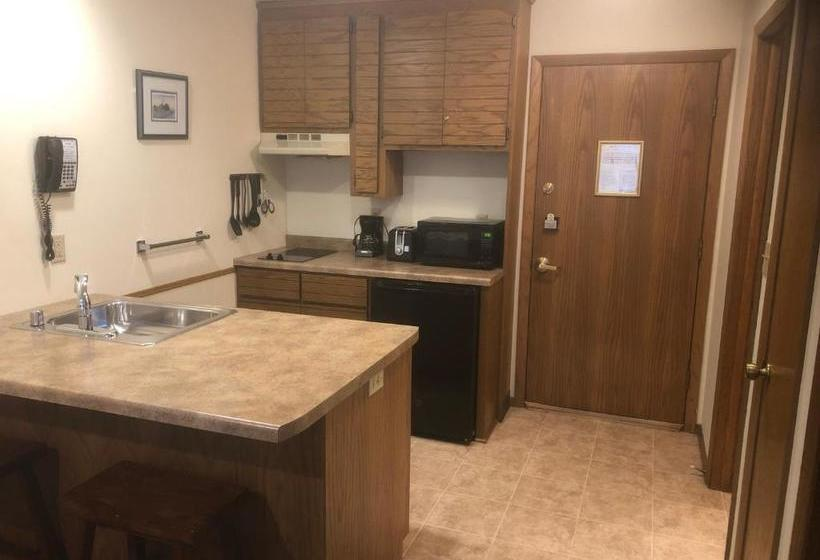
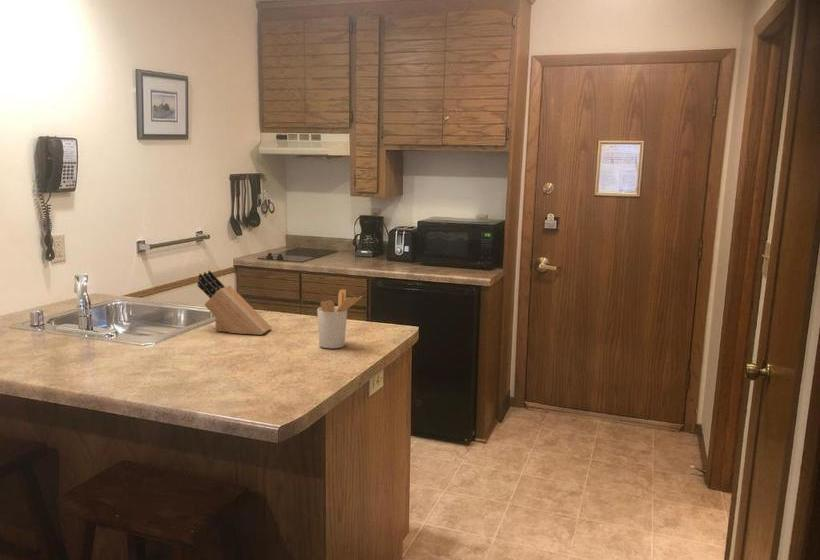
+ knife block (233, 301)
+ utensil holder (338, 319)
